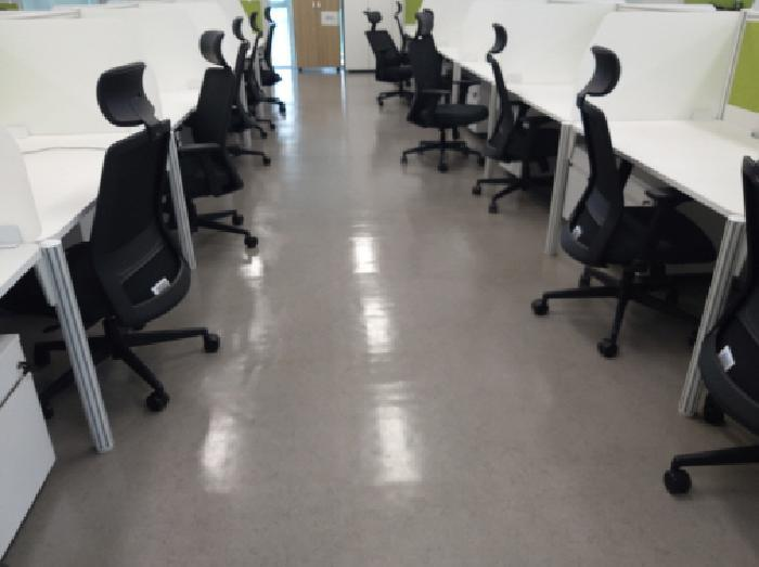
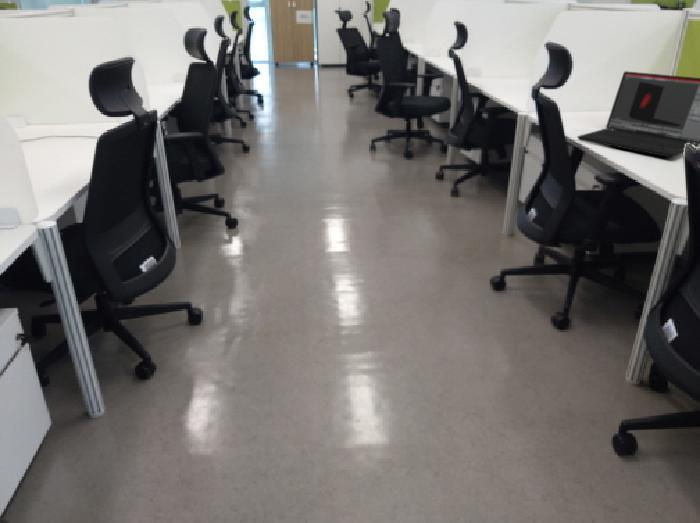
+ laptop (646, 111)
